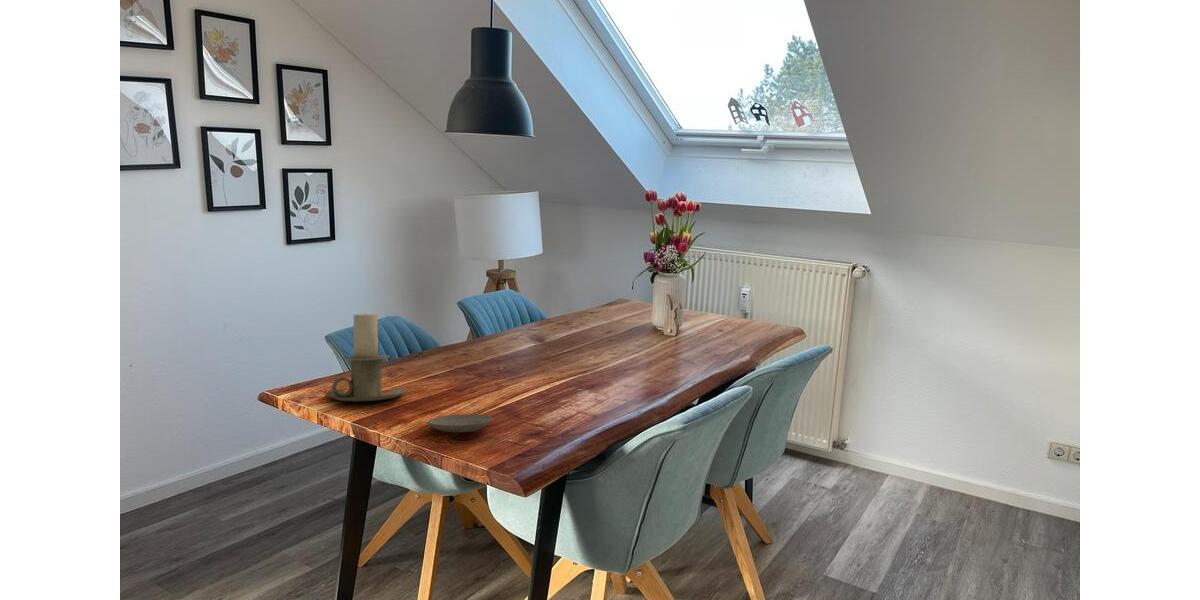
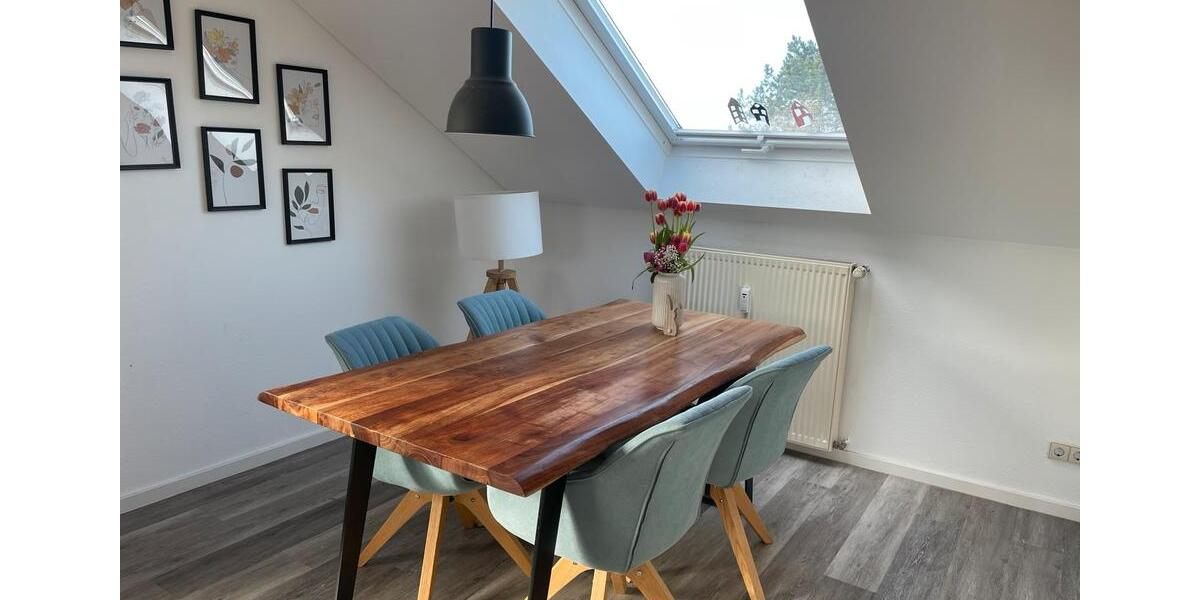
- plate (460, 424)
- candle holder (365, 355)
